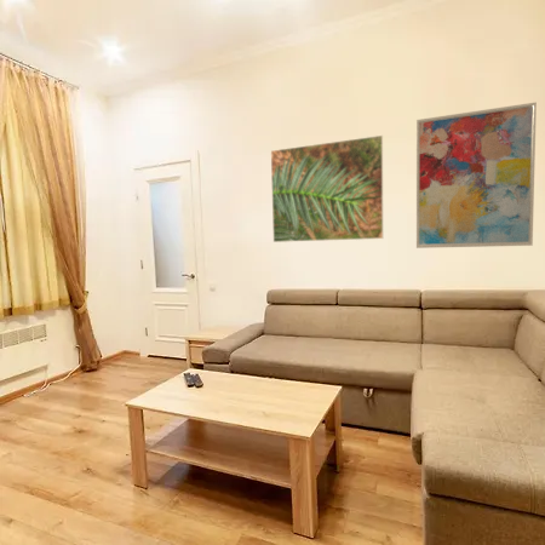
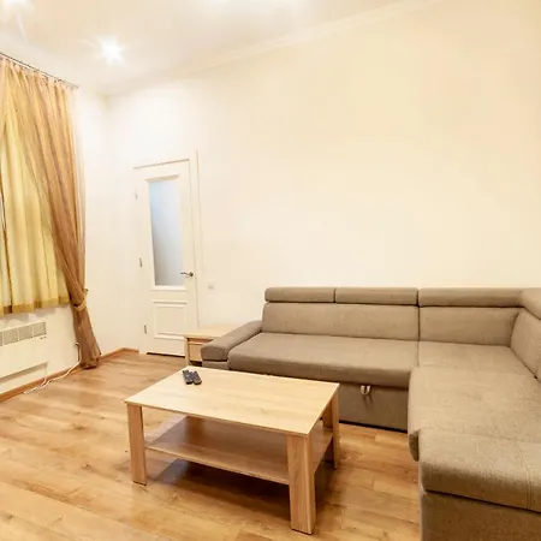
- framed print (323, 193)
- wall art (471, 180)
